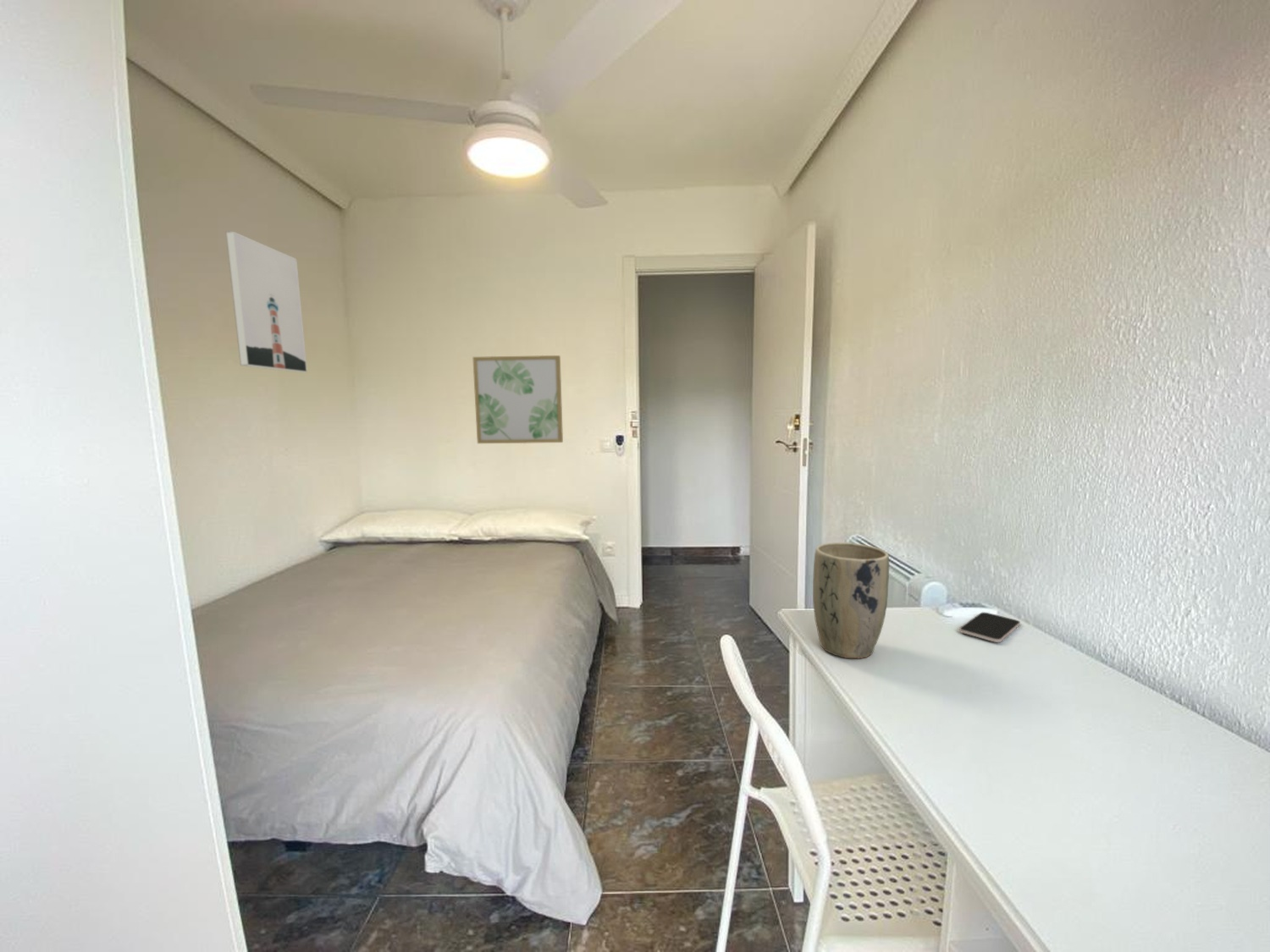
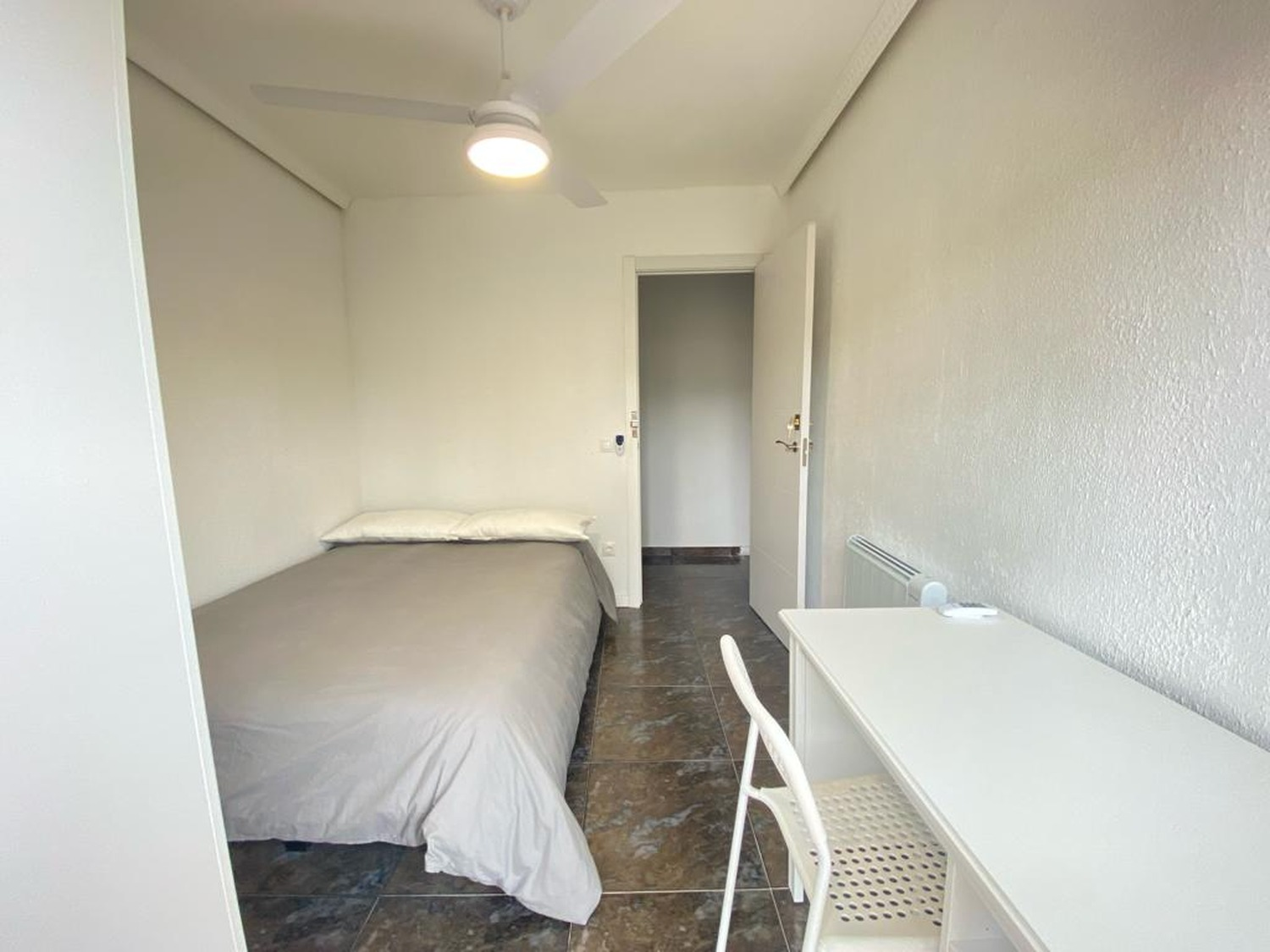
- smartphone (990, 626)
- wall art (518, 399)
- plant pot (848, 599)
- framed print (270, 308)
